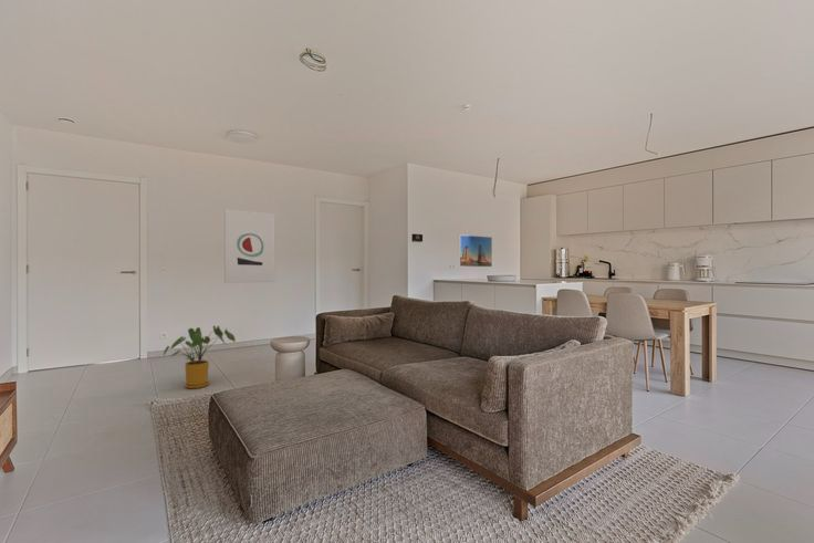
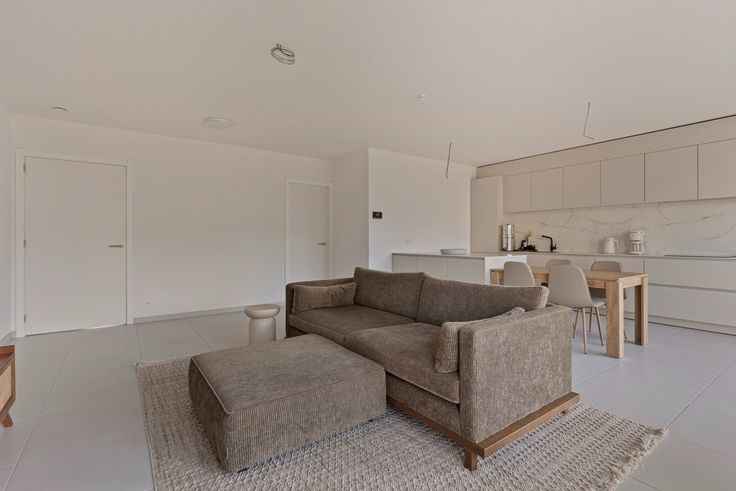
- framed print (476, 251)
- wall art (250, 247)
- house plant (198, 355)
